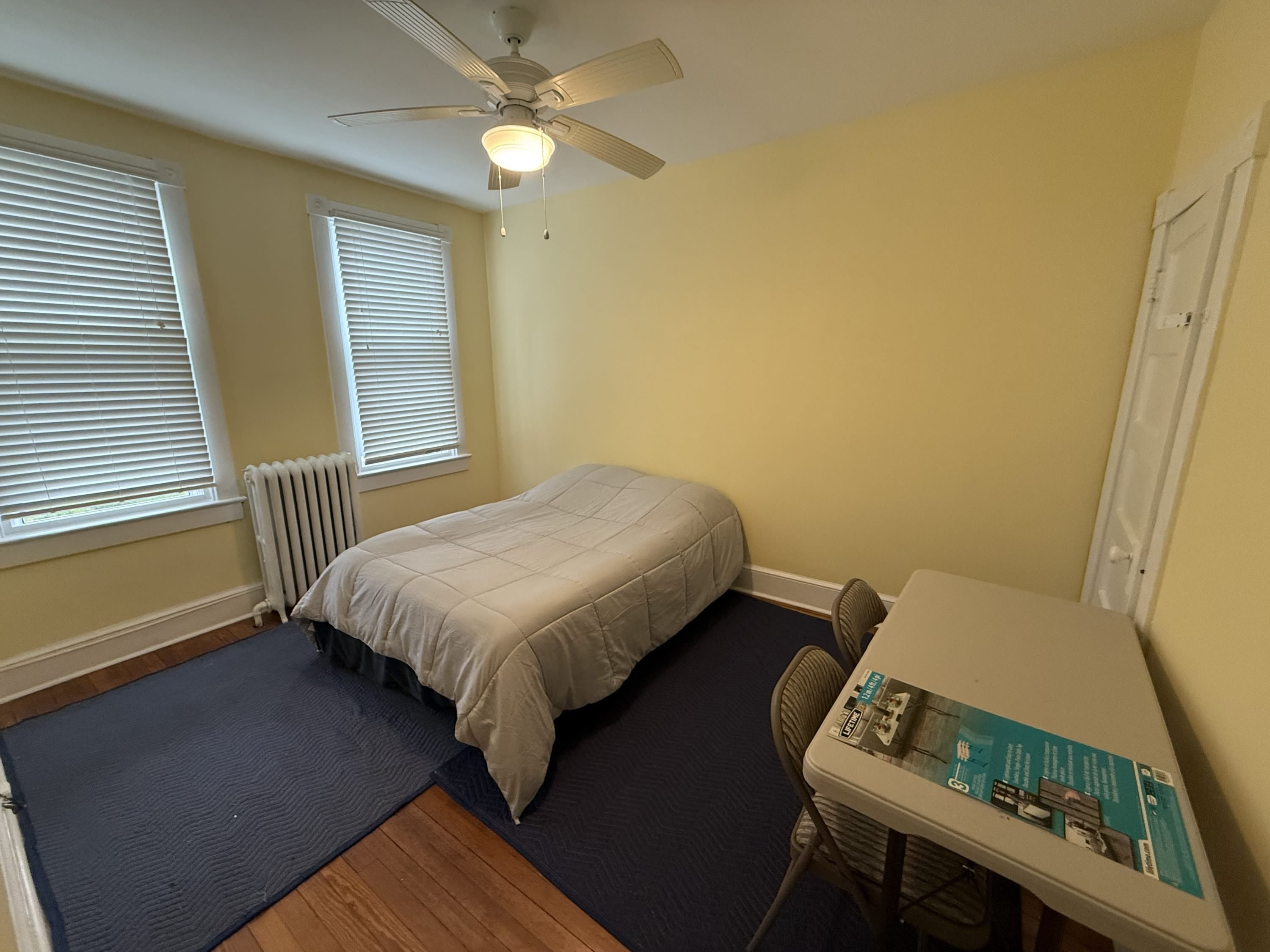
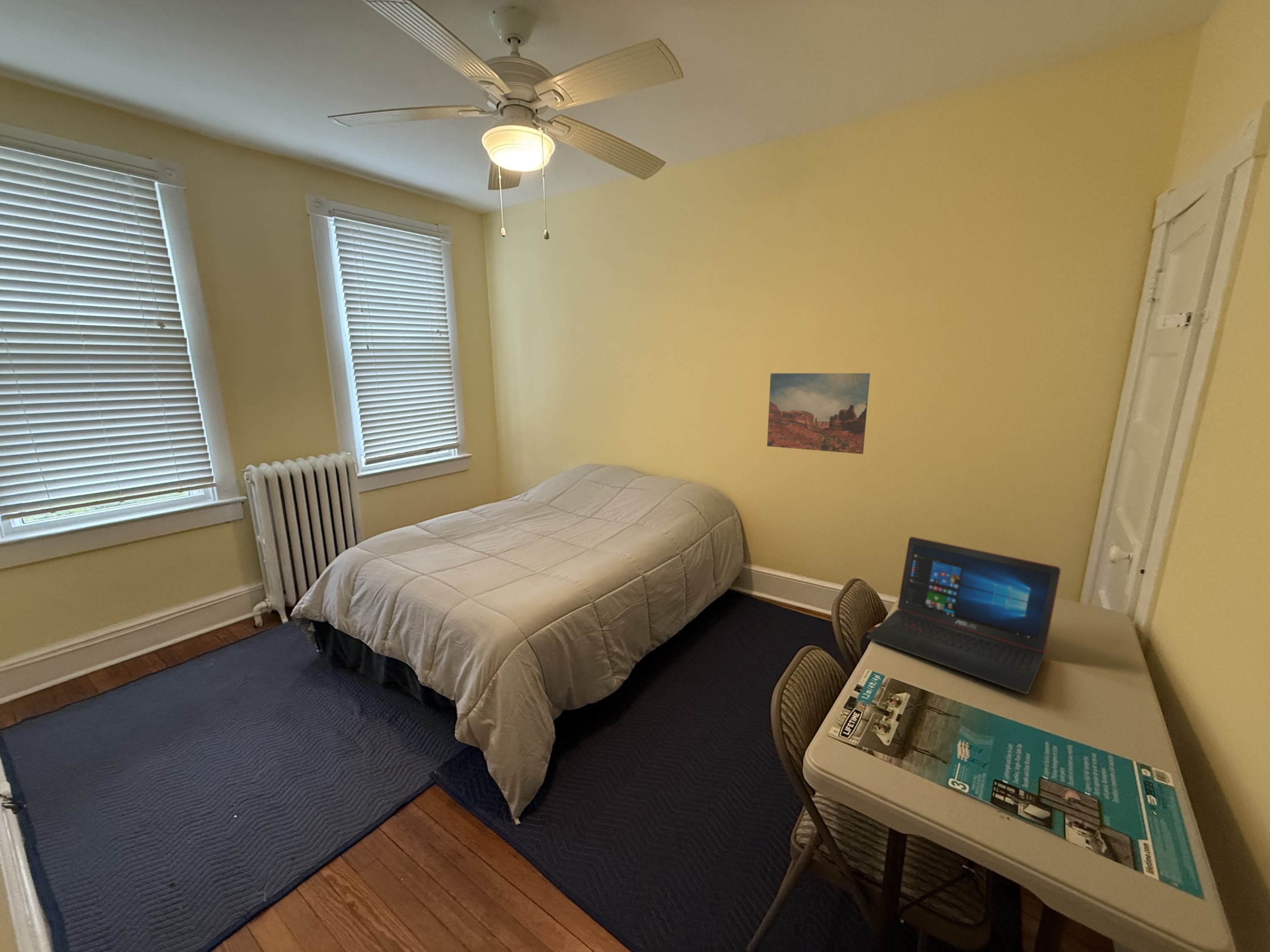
+ laptop (960, 605)
+ wall art (815, 412)
